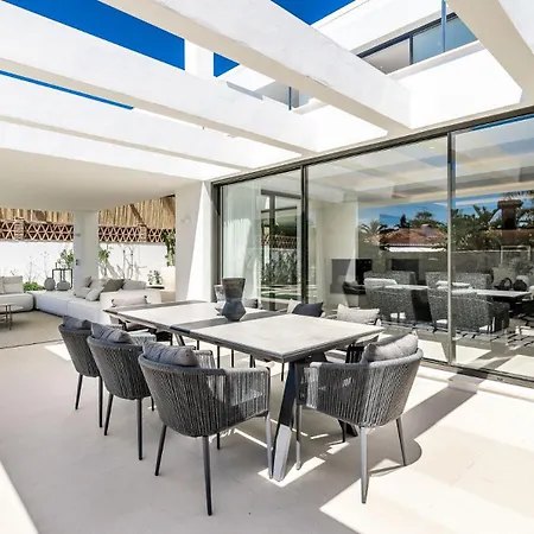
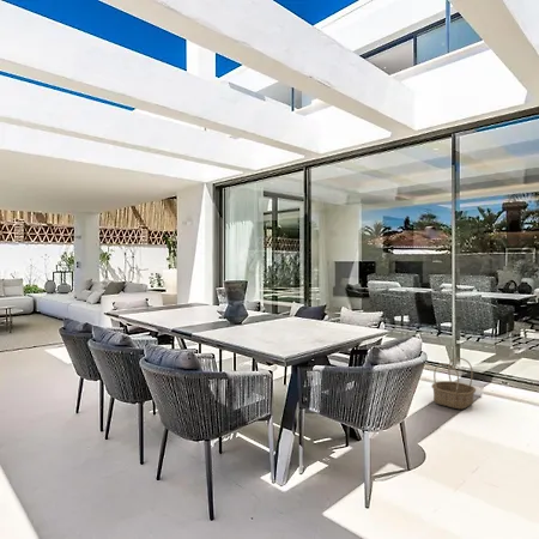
+ basket (453, 382)
